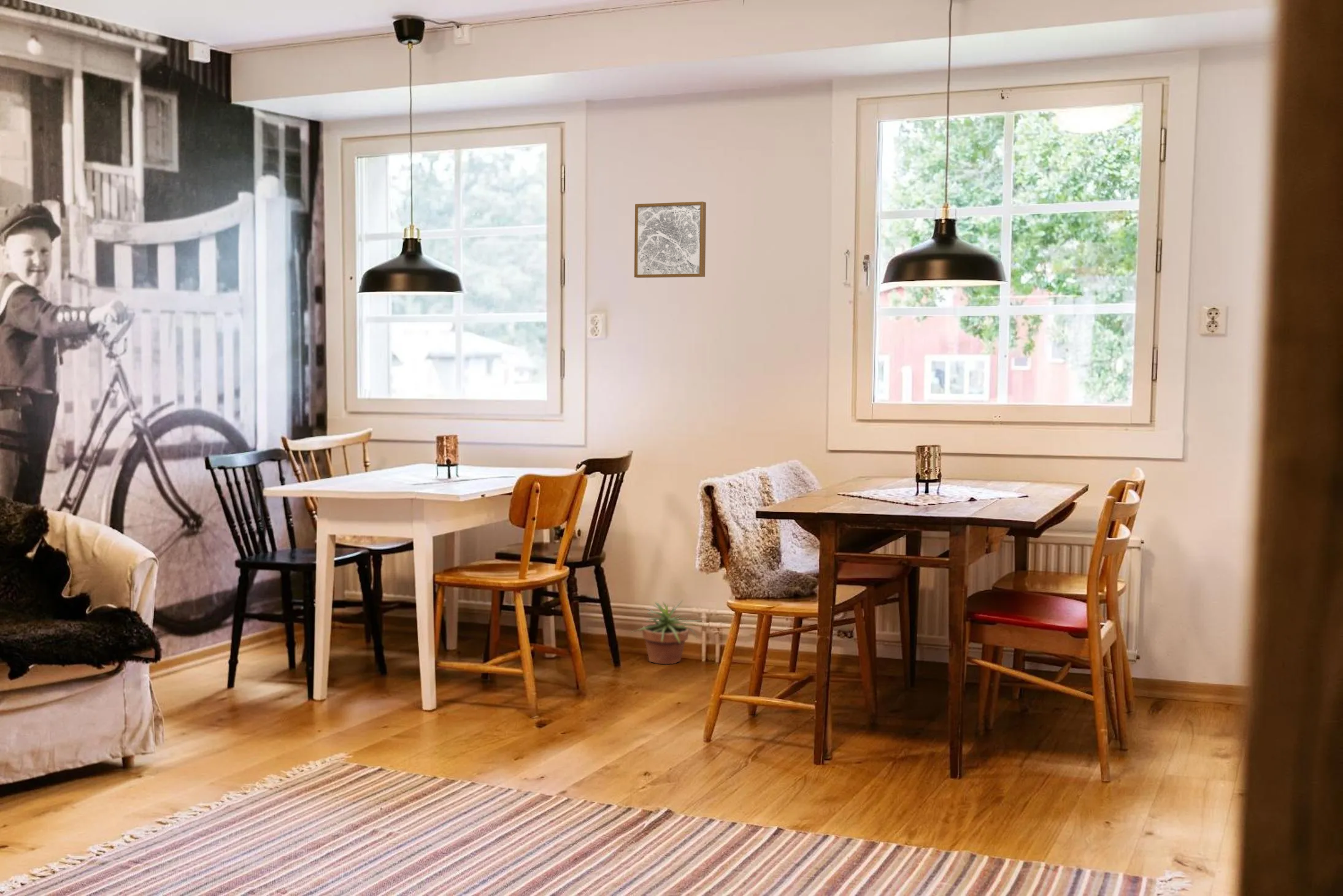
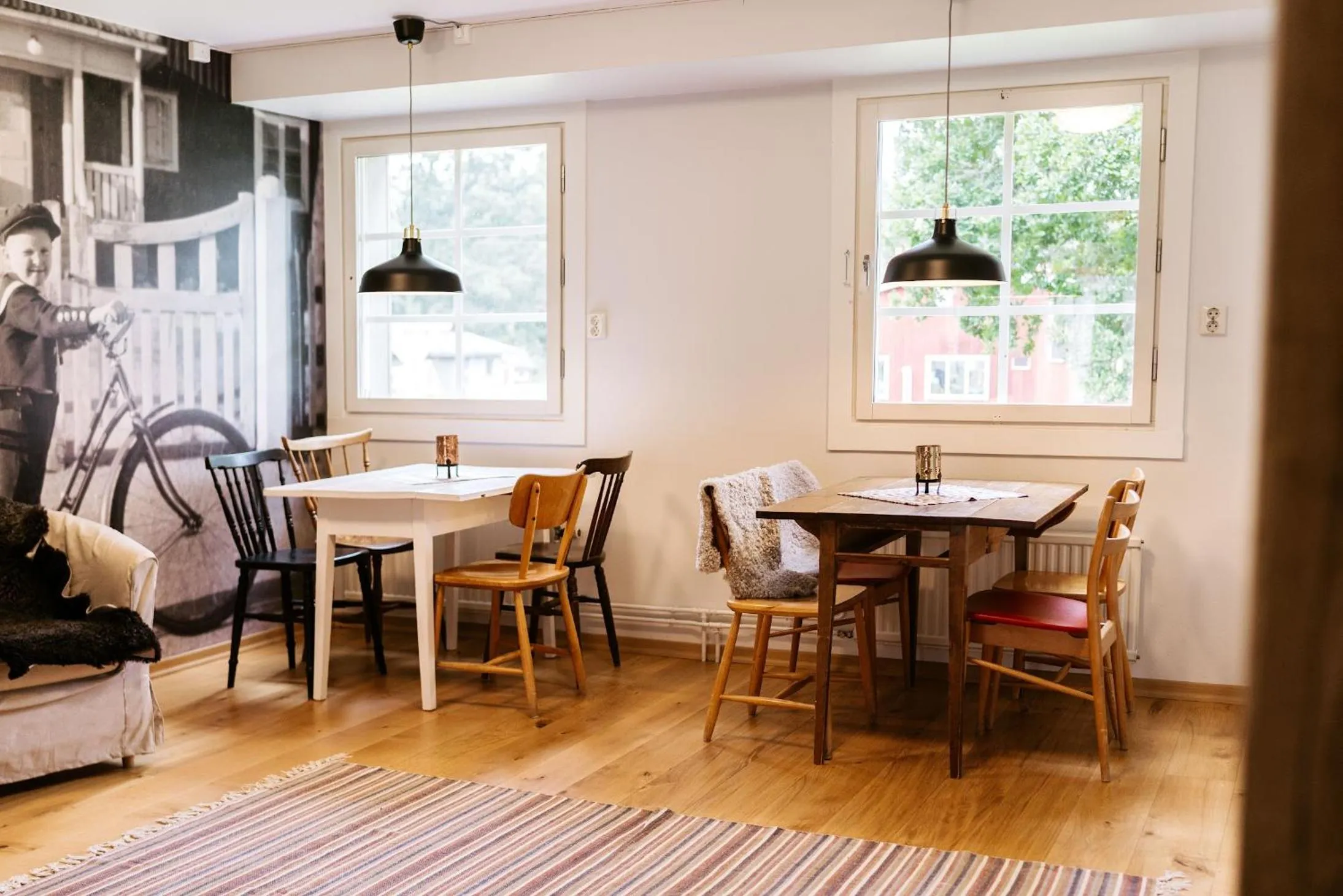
- wall art (669, 240)
- potted plant (666, 631)
